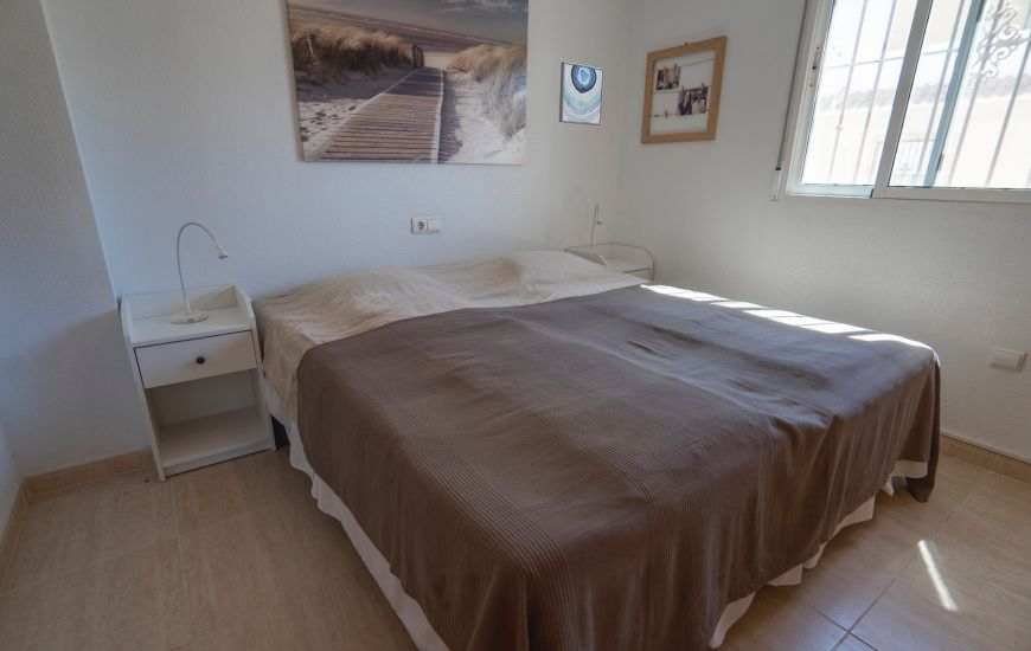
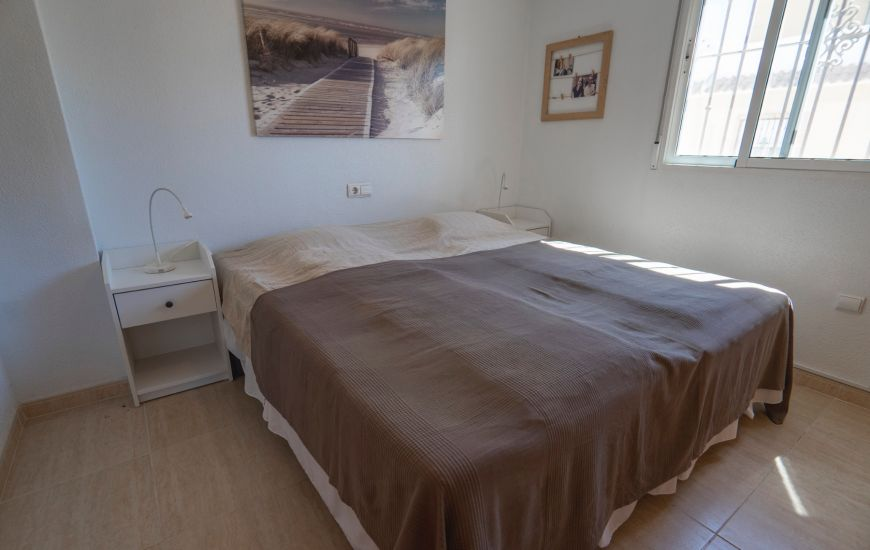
- wall art (581, 95)
